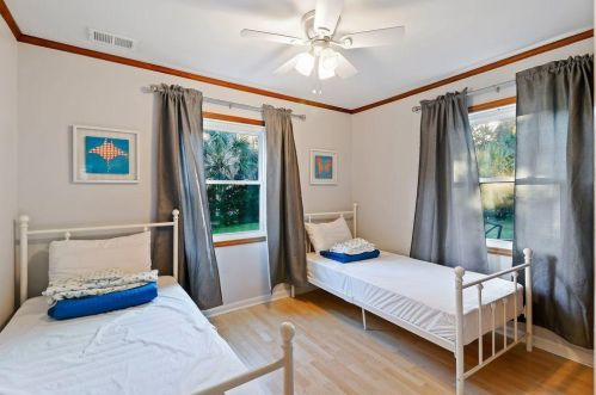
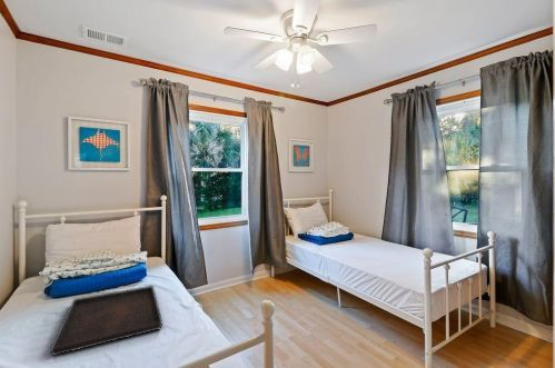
+ serving tray (113, 312)
